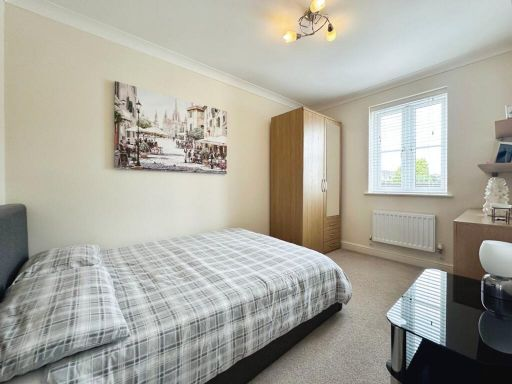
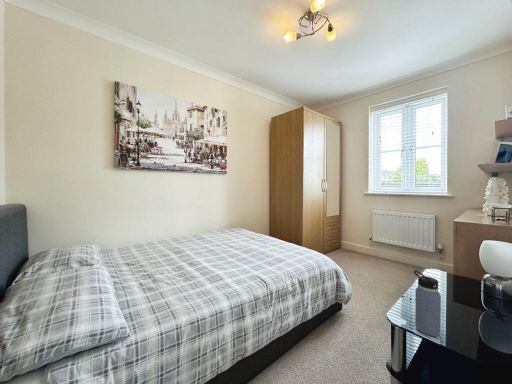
+ water bottle (426, 300)
